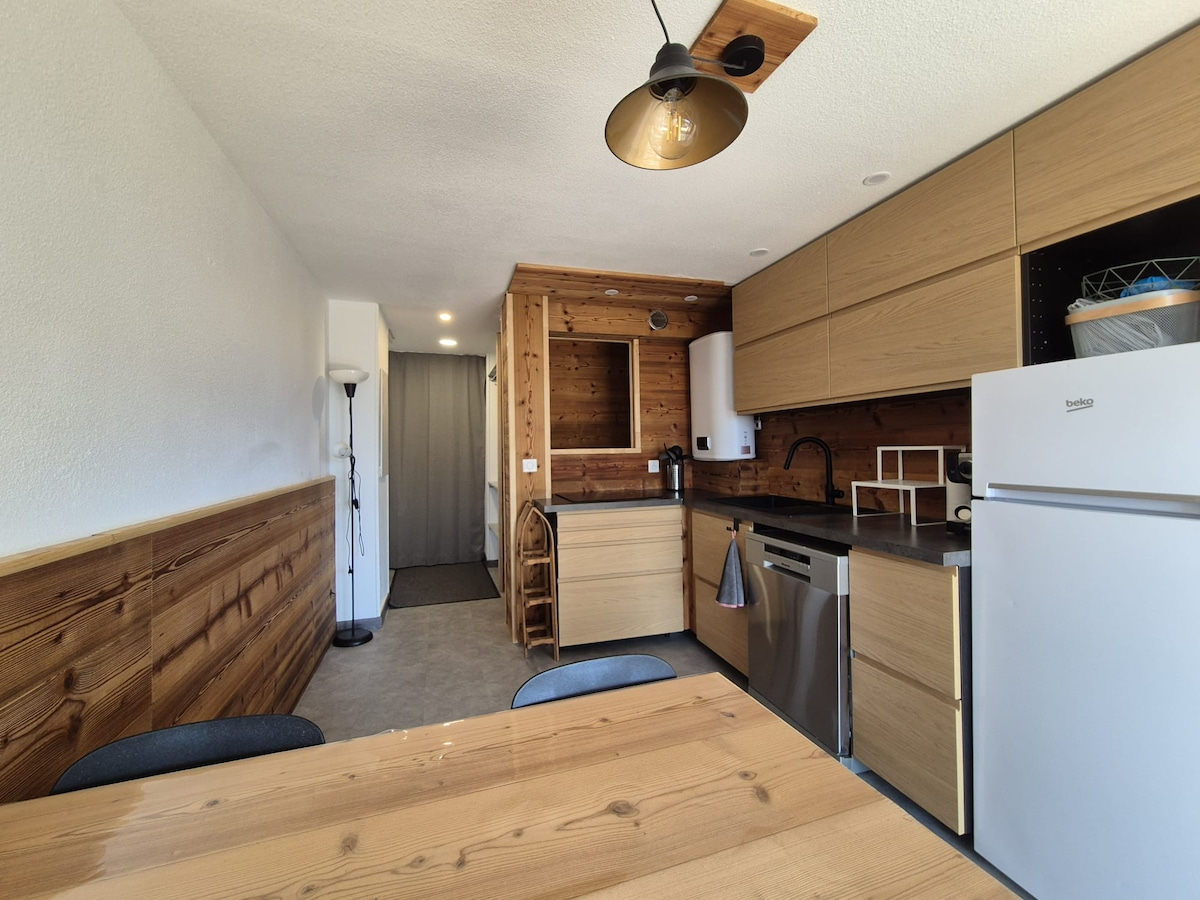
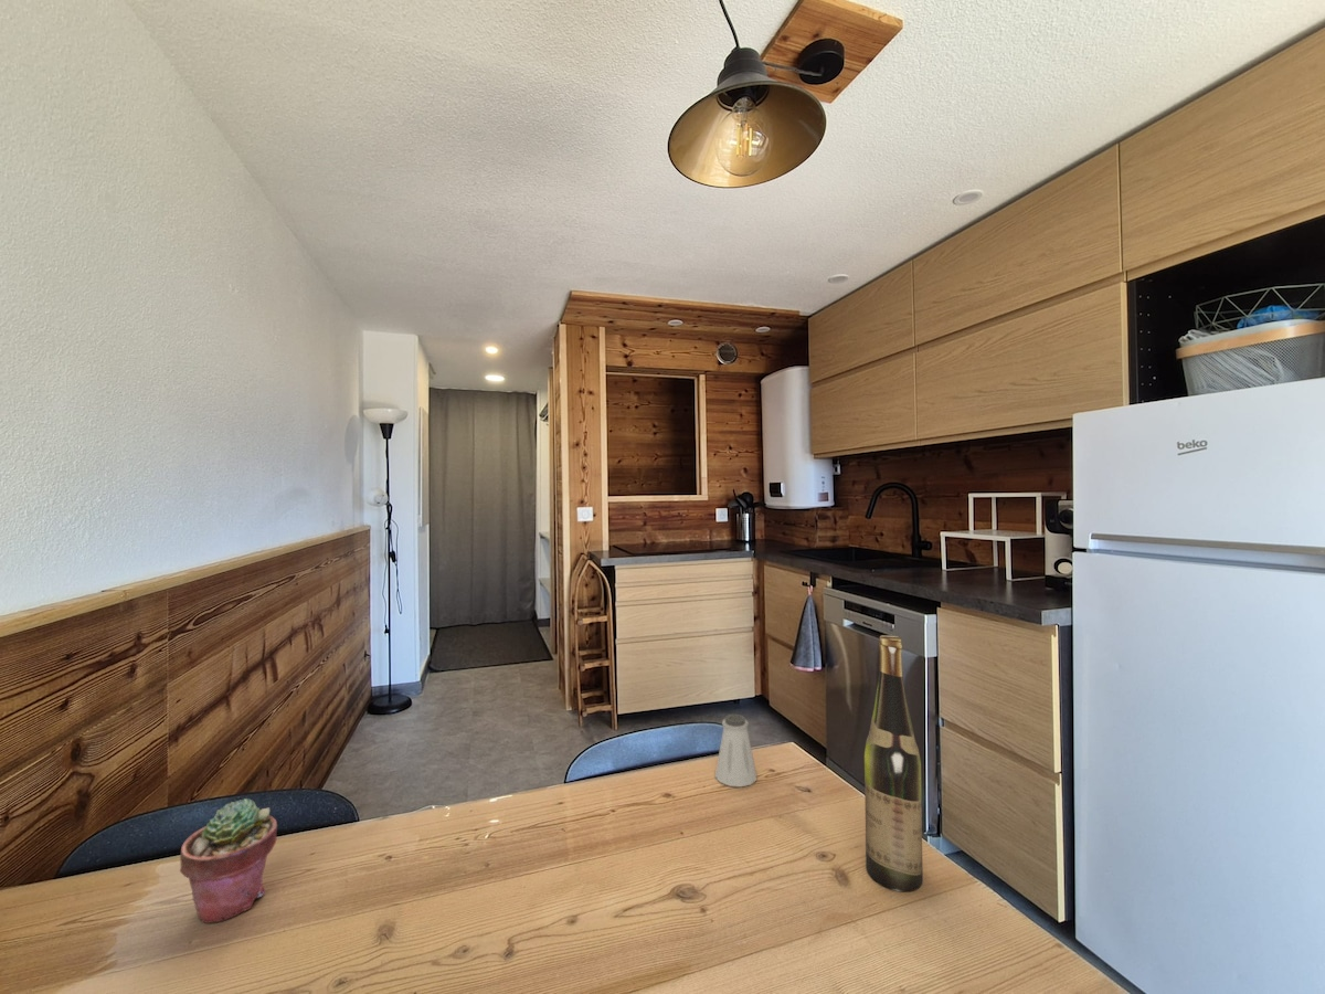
+ potted succulent (231, 854)
+ wine bottle (891, 754)
+ saltshaker (735, 747)
